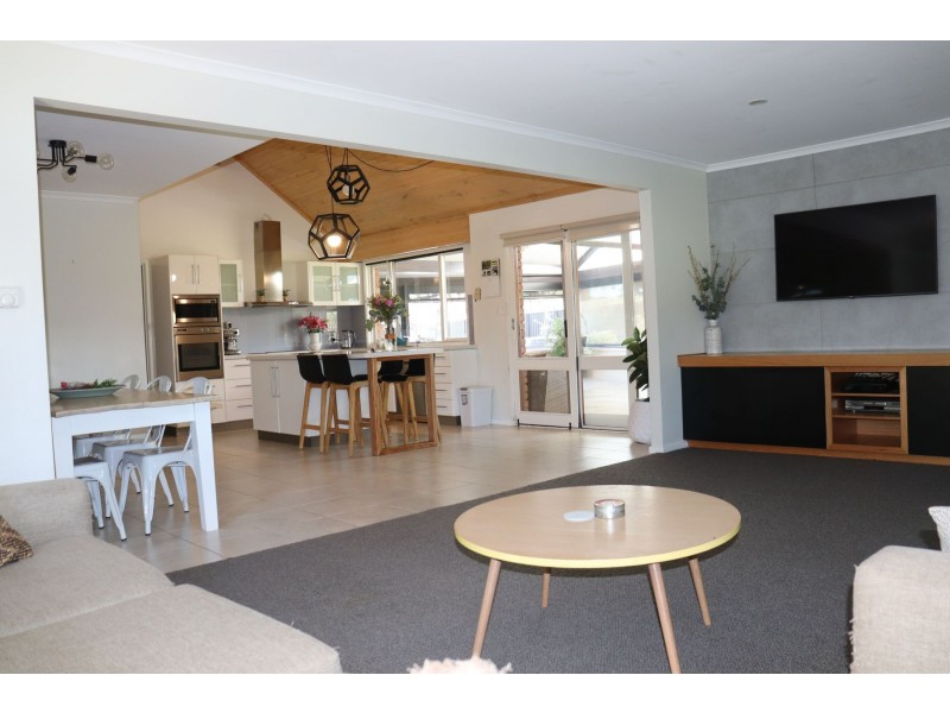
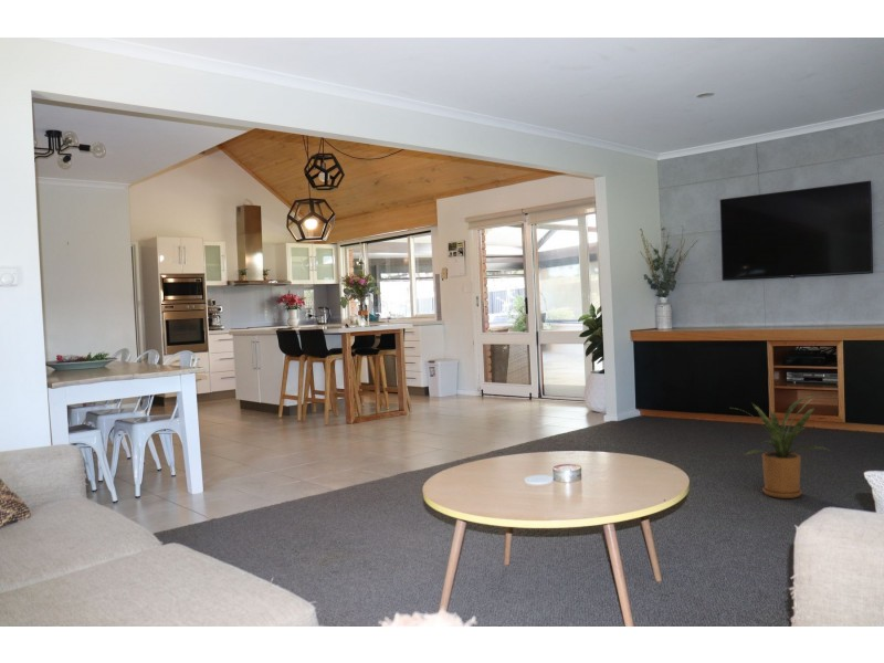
+ house plant (780, 443)
